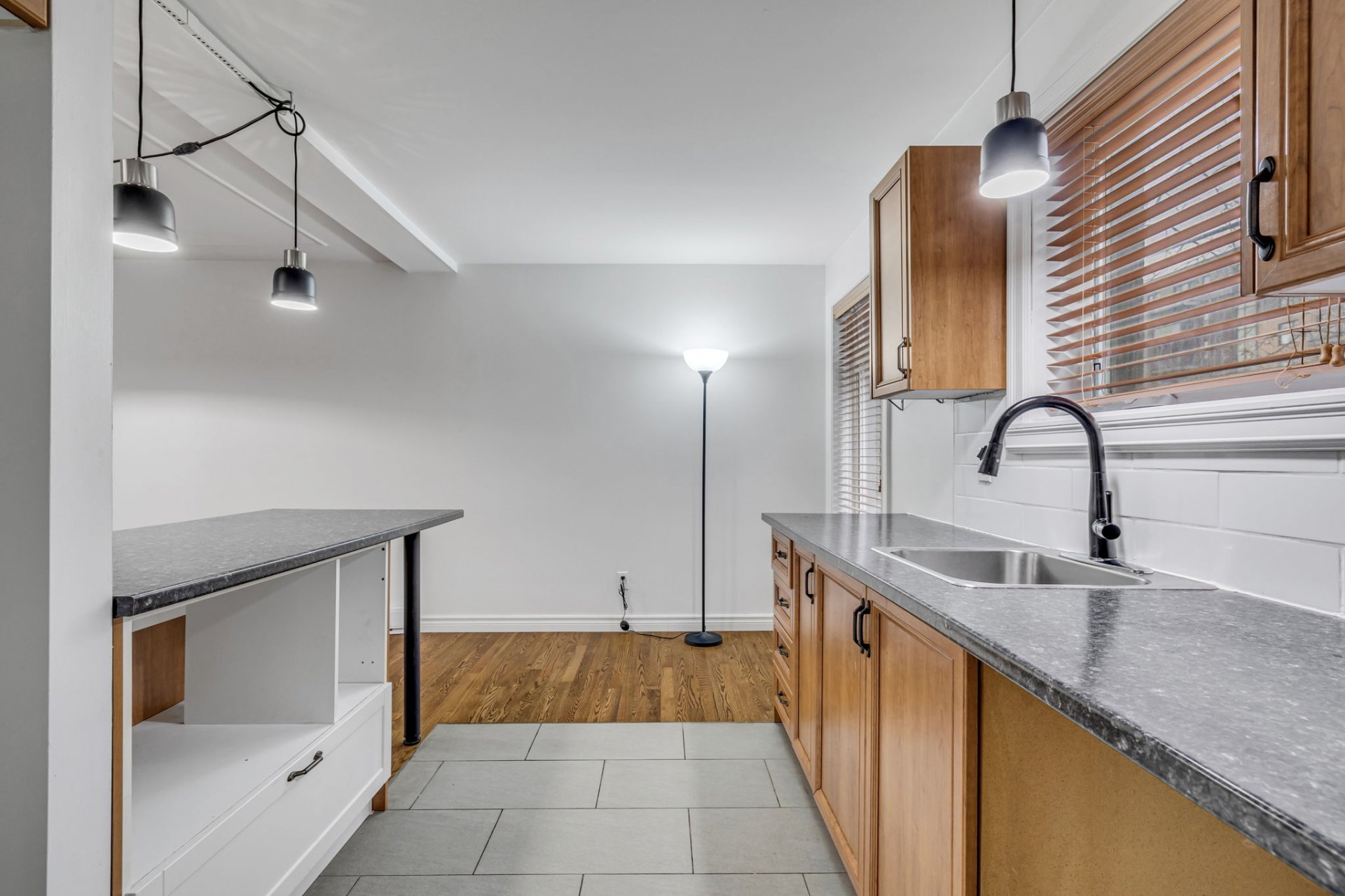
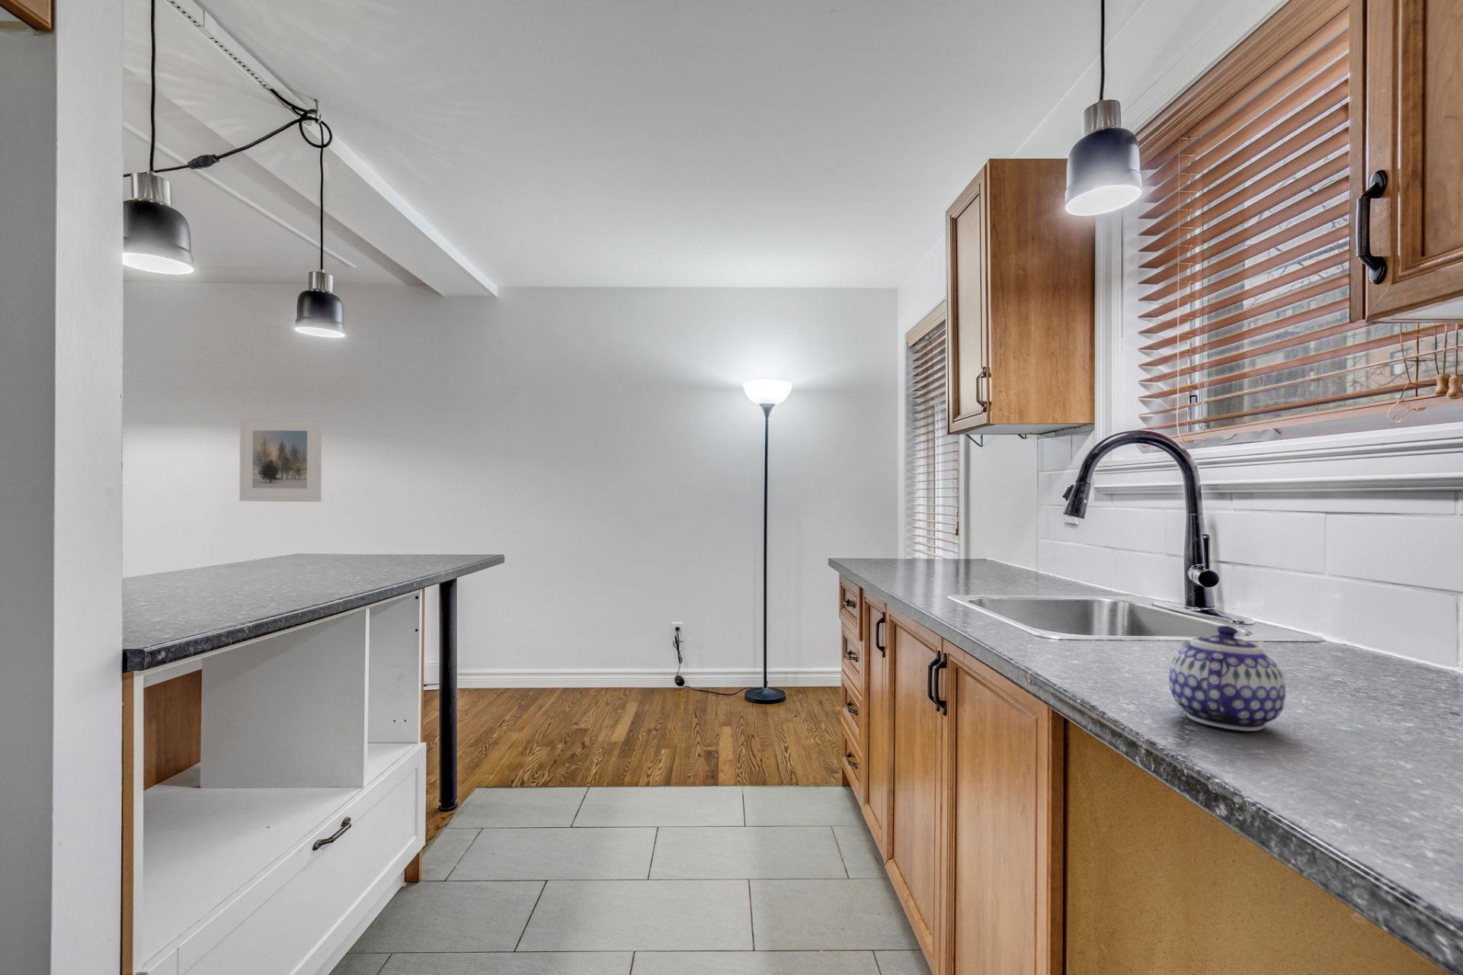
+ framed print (281, 459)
+ teapot (1225, 674)
